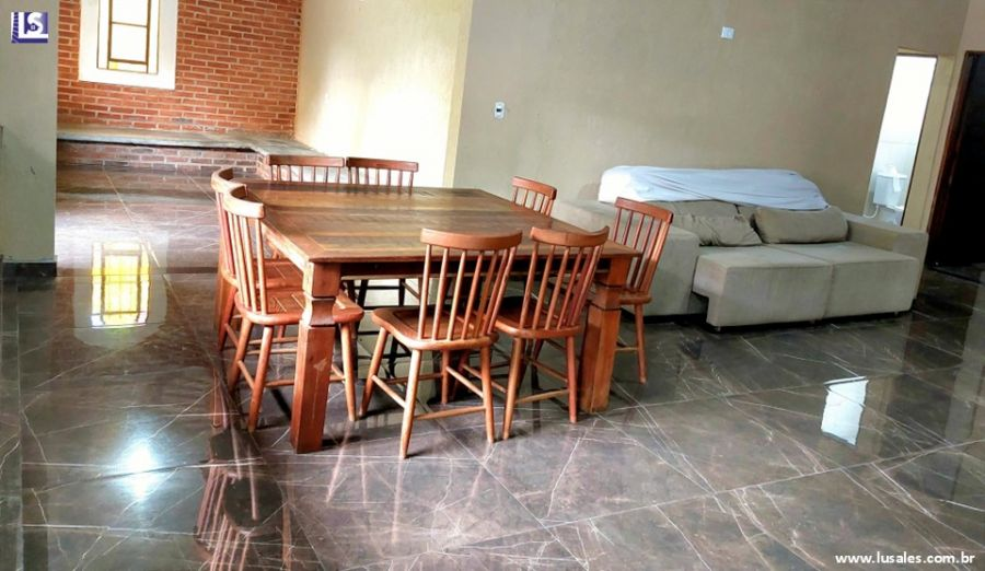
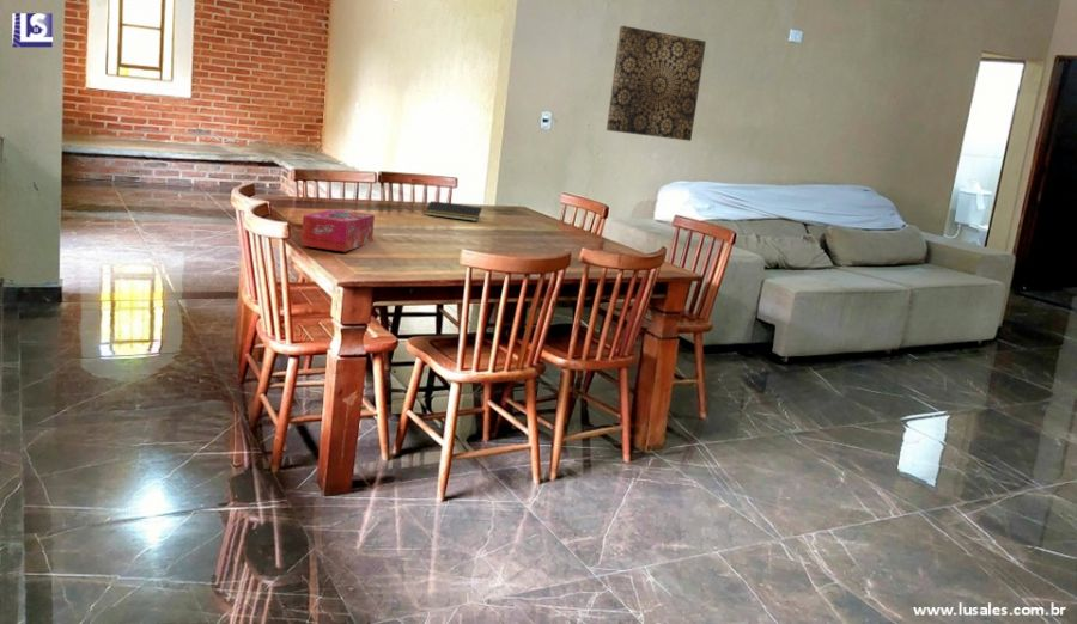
+ tissue box (339, 230)
+ notepad (454, 210)
+ wall art (656, 85)
